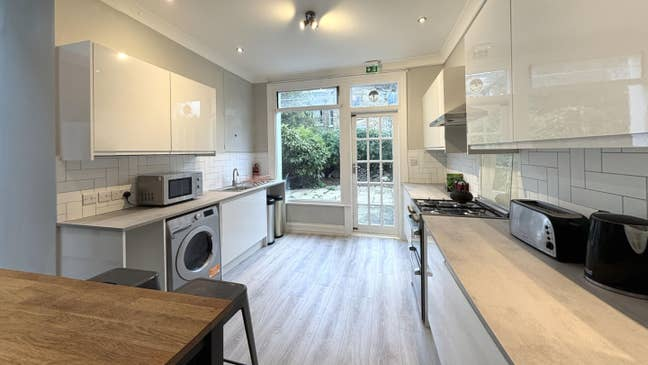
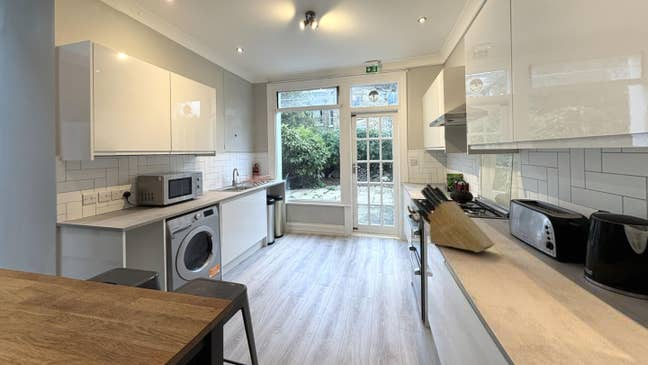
+ knife block (451, 214)
